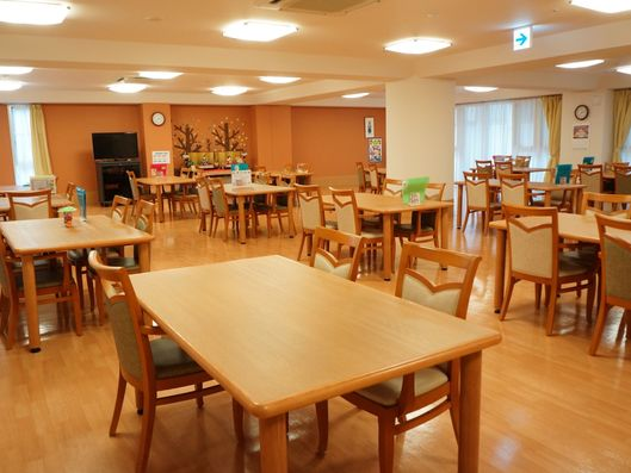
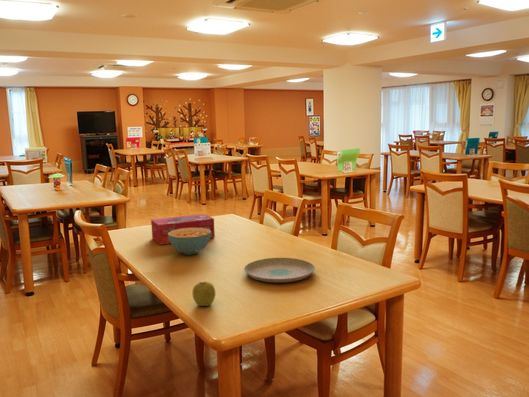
+ cereal bowl (189, 242)
+ plate (279, 270)
+ tissue box (182, 228)
+ fruit (203, 292)
